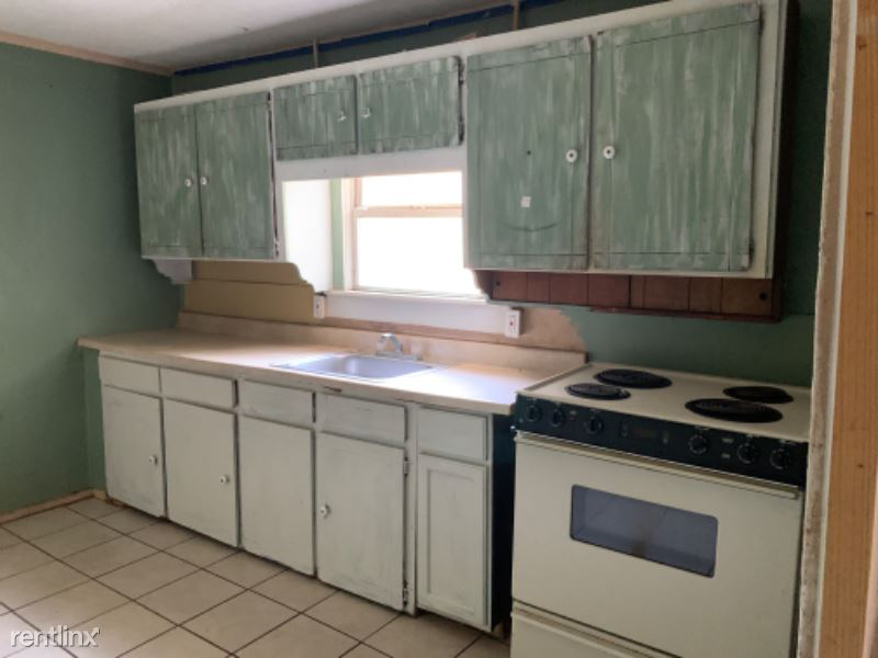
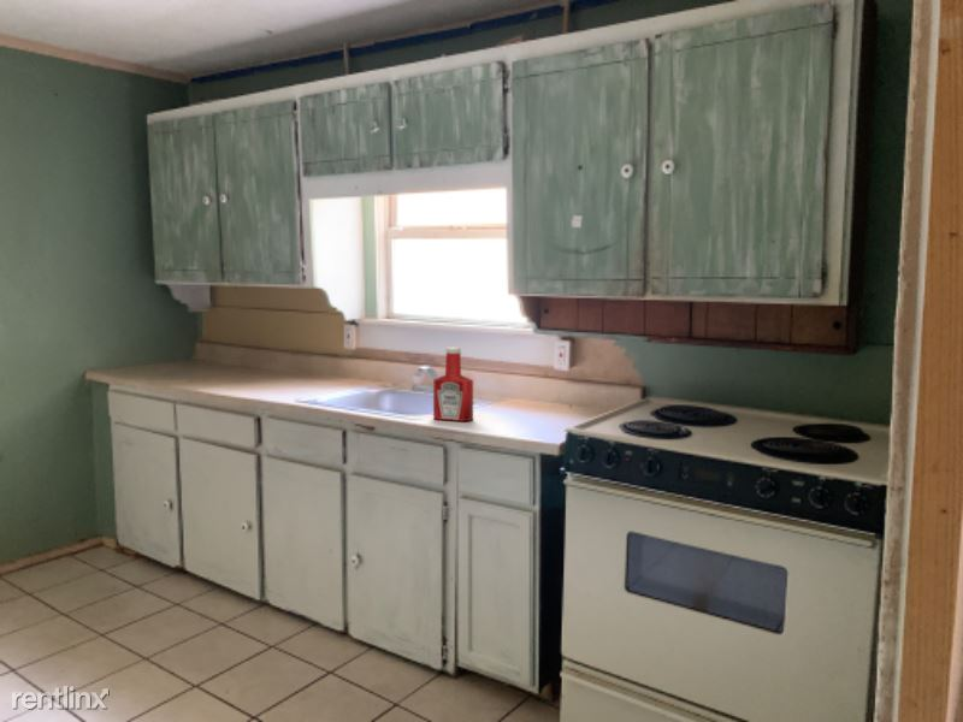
+ soap bottle (453, 383)
